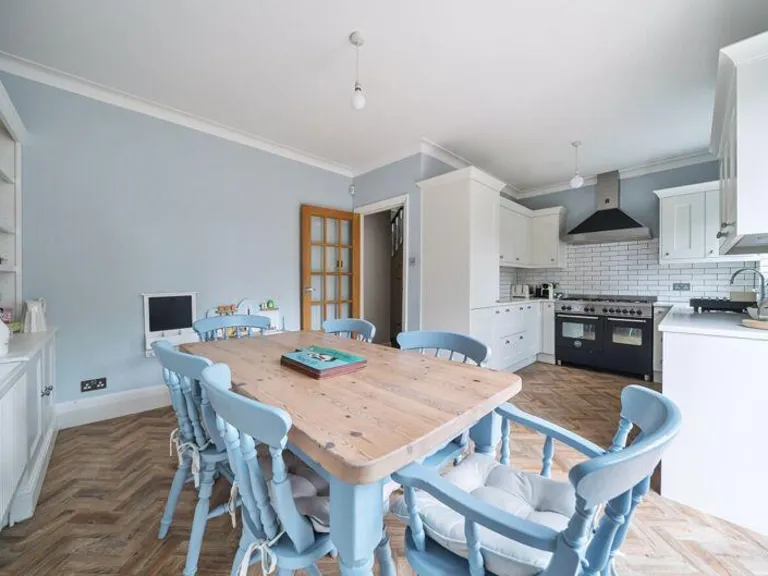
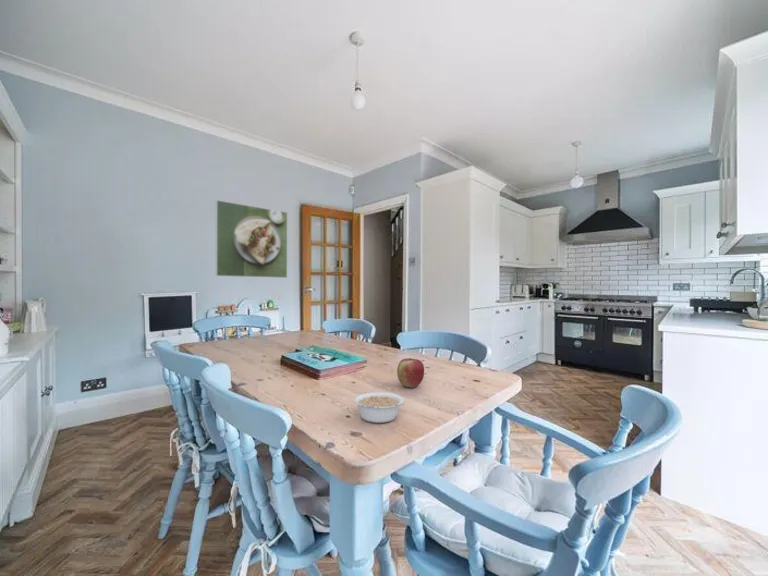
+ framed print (254, 241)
+ apple (410, 371)
+ legume (380, 406)
